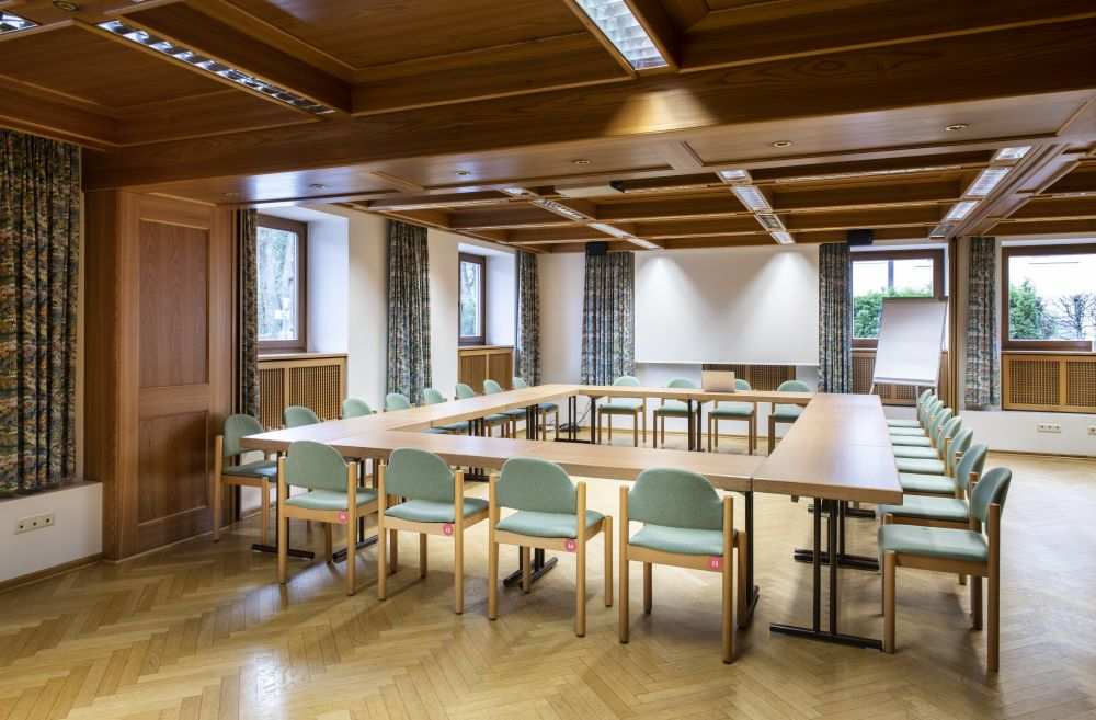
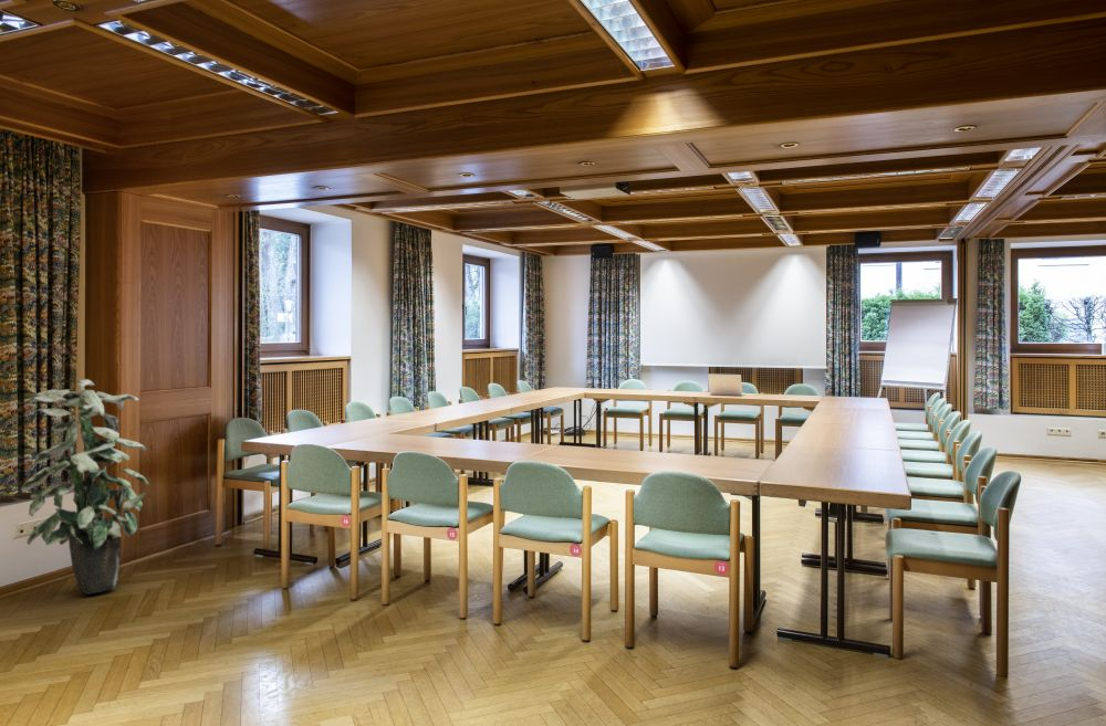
+ indoor plant (86, 485)
